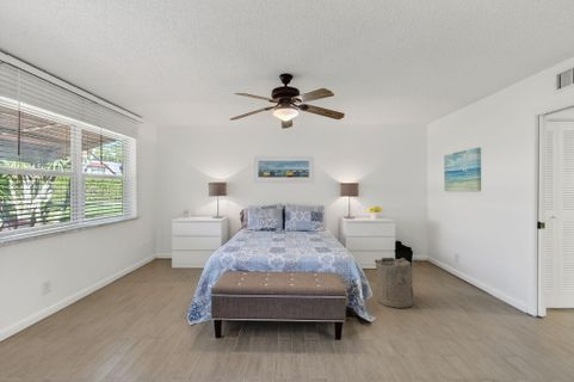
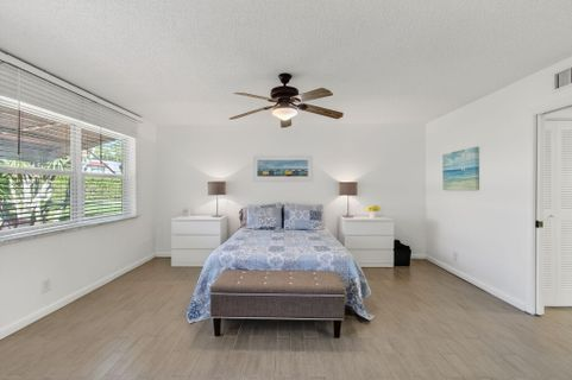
- laundry hamper (395, 279)
